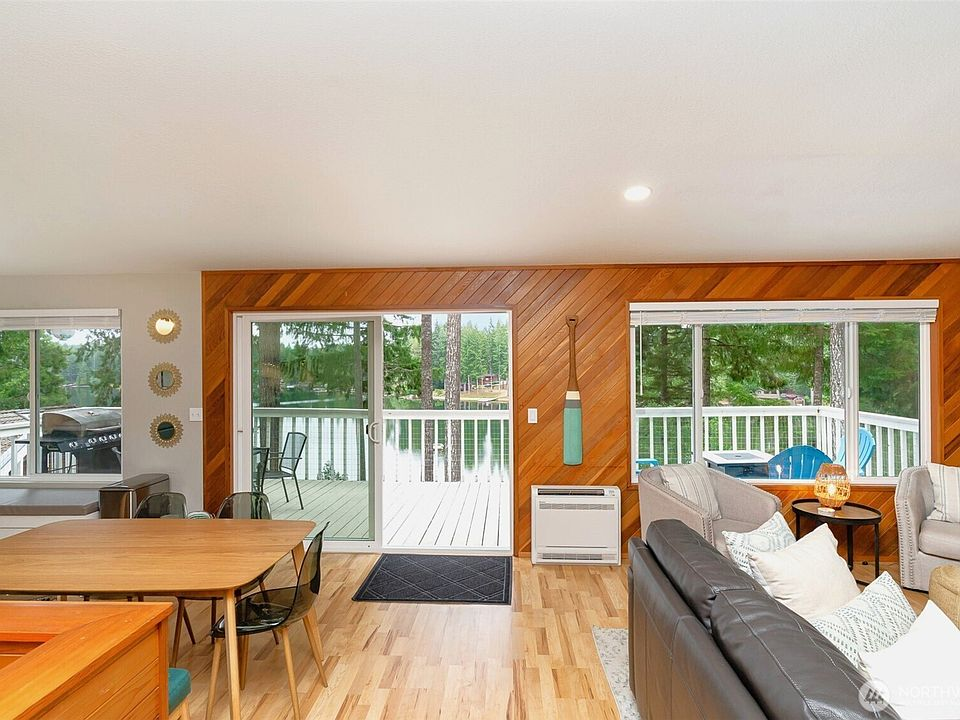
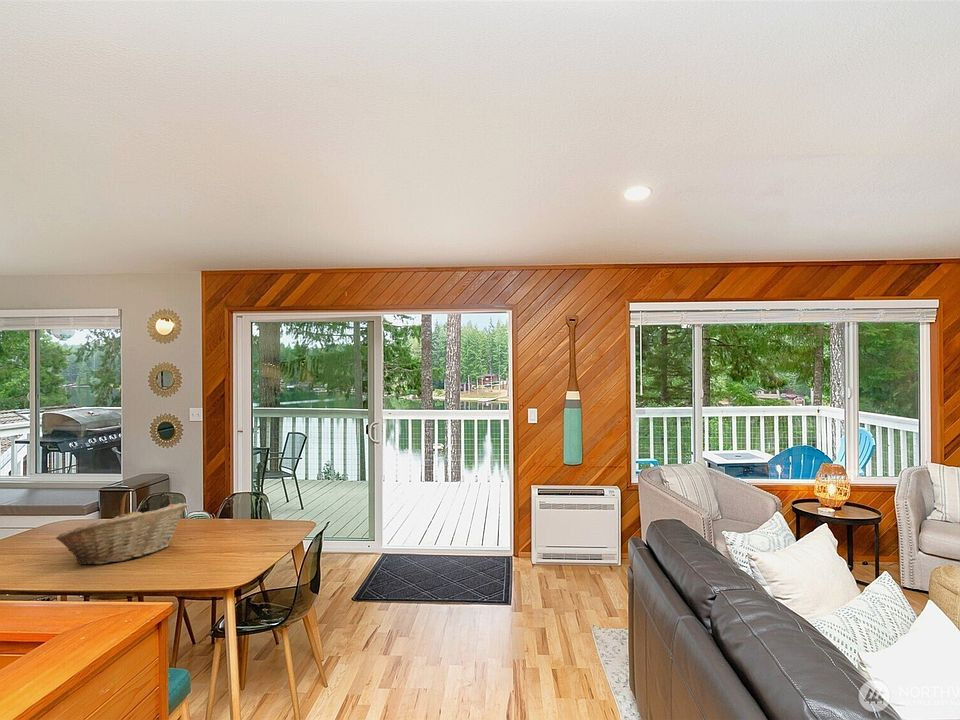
+ fruit basket (126, 529)
